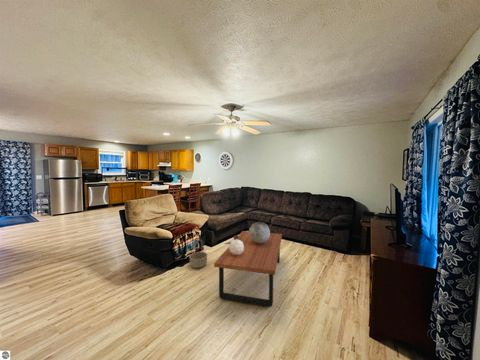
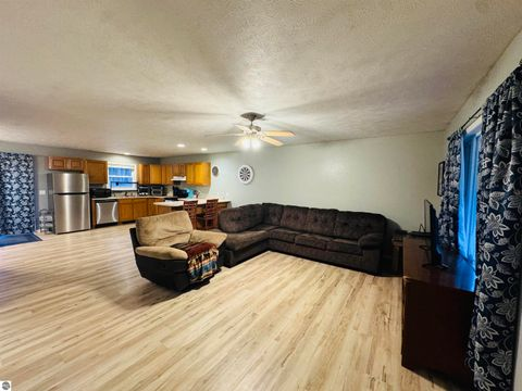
- decorative sphere (233, 244)
- coffee table (254, 261)
- basket (198, 252)
- decorative globe (259, 232)
